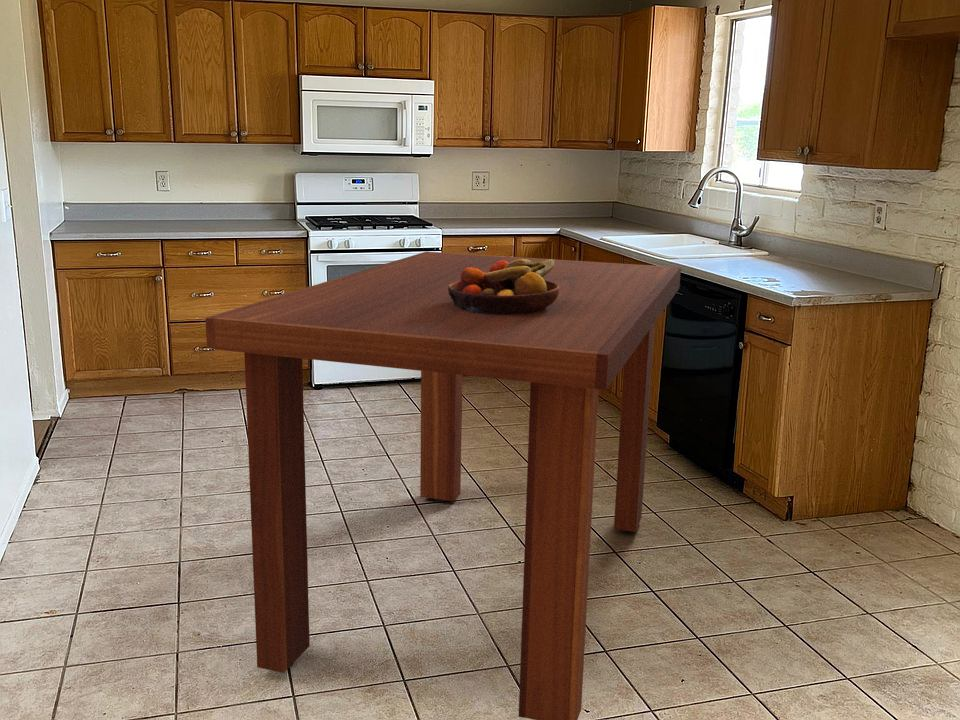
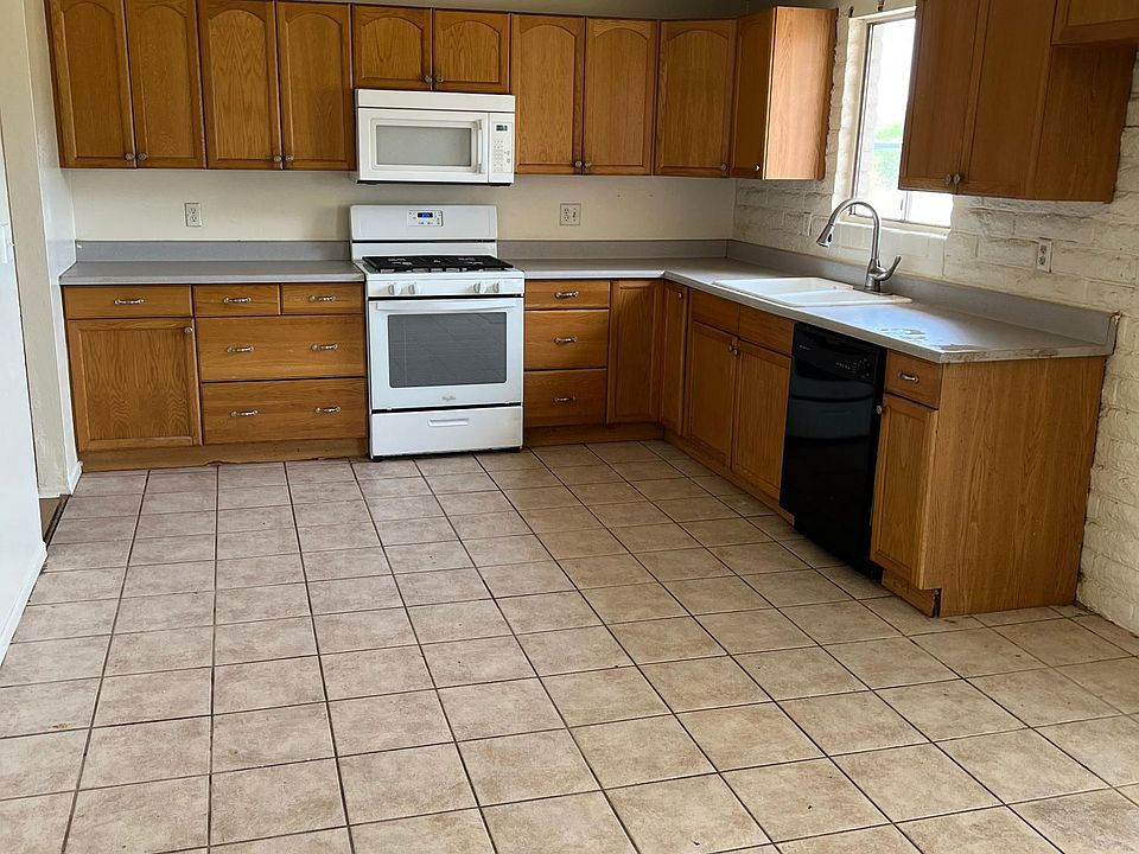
- fruit bowl (504, 280)
- dining table (460, 442)
